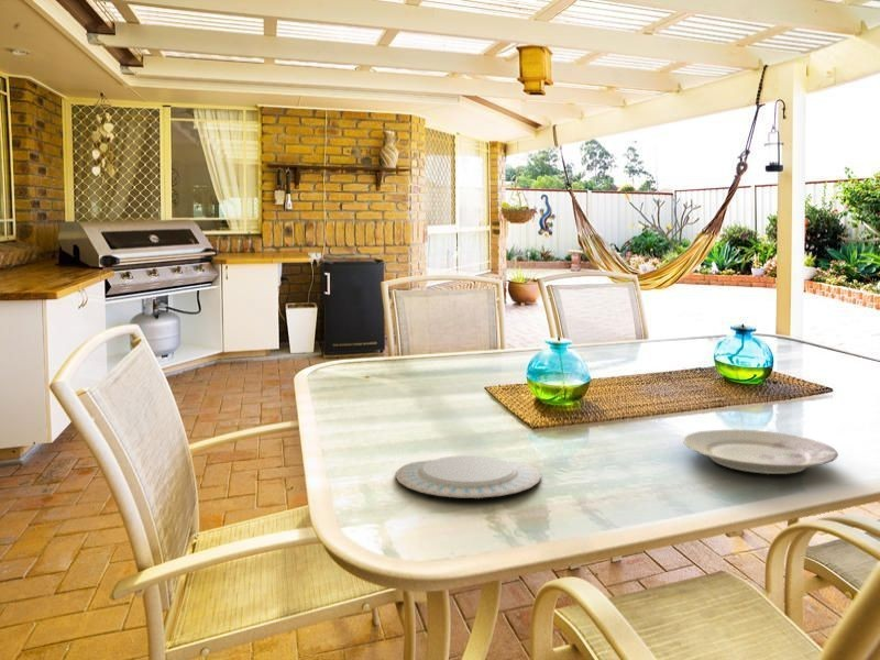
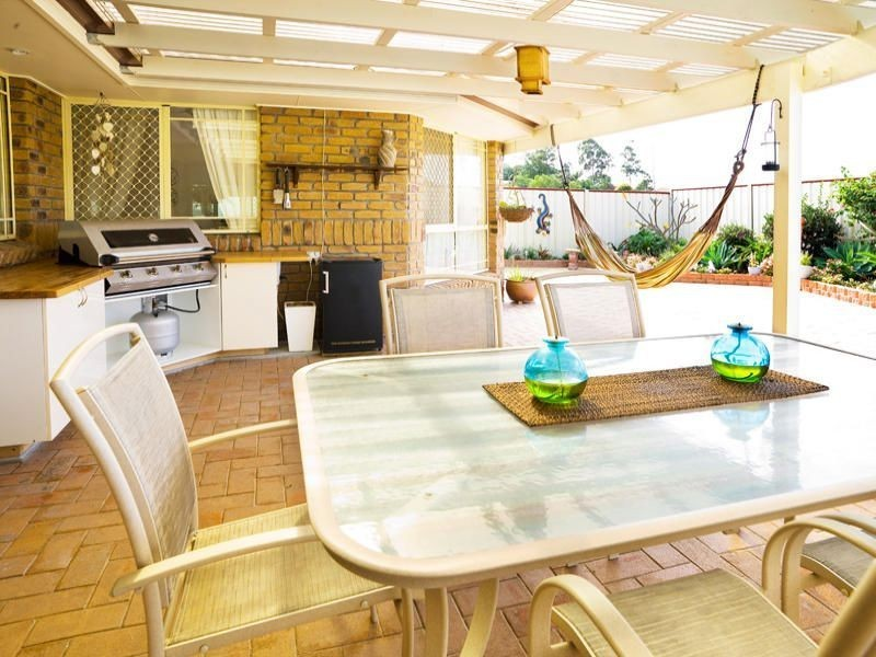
- chinaware (468, 471)
- plate (756, 452)
